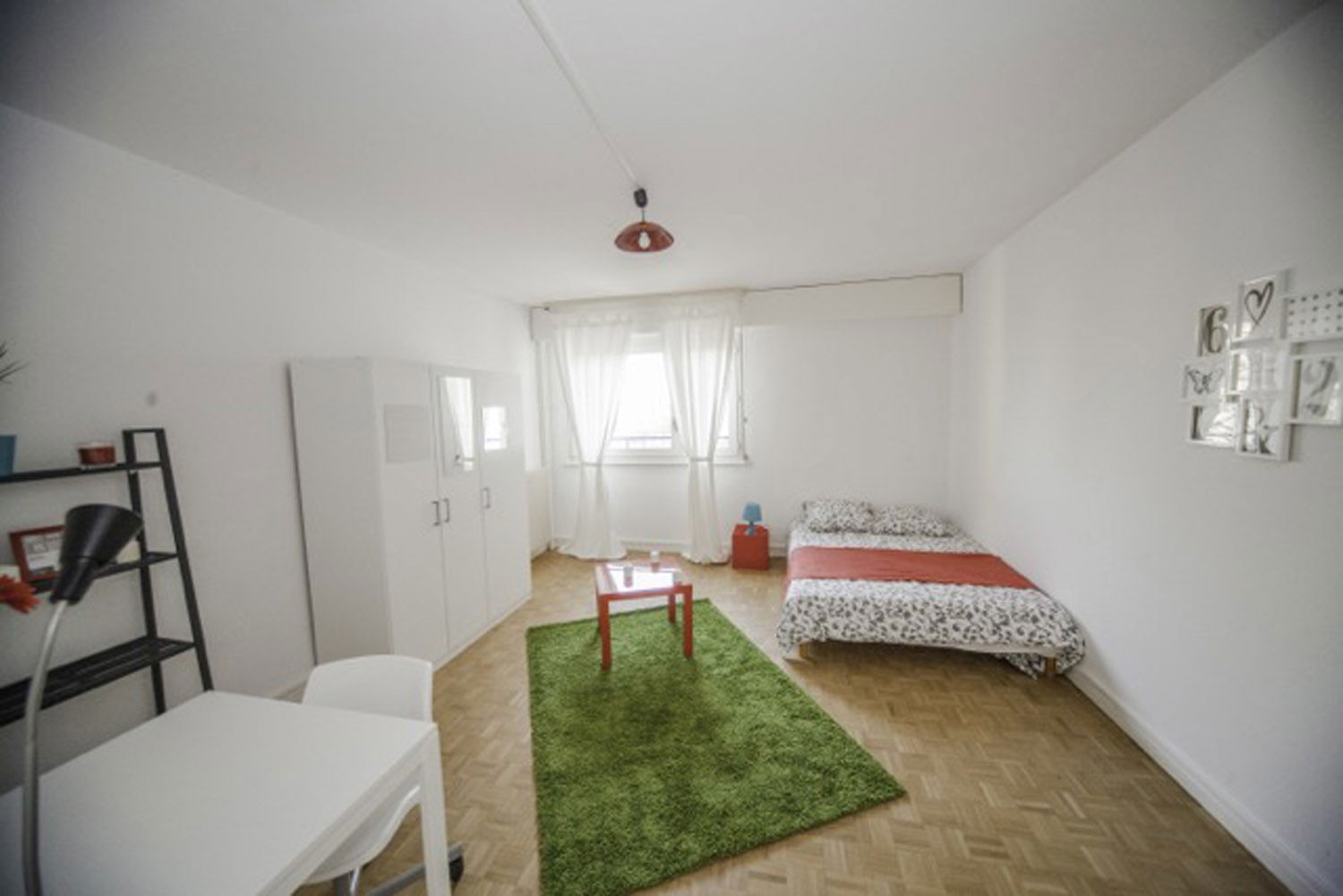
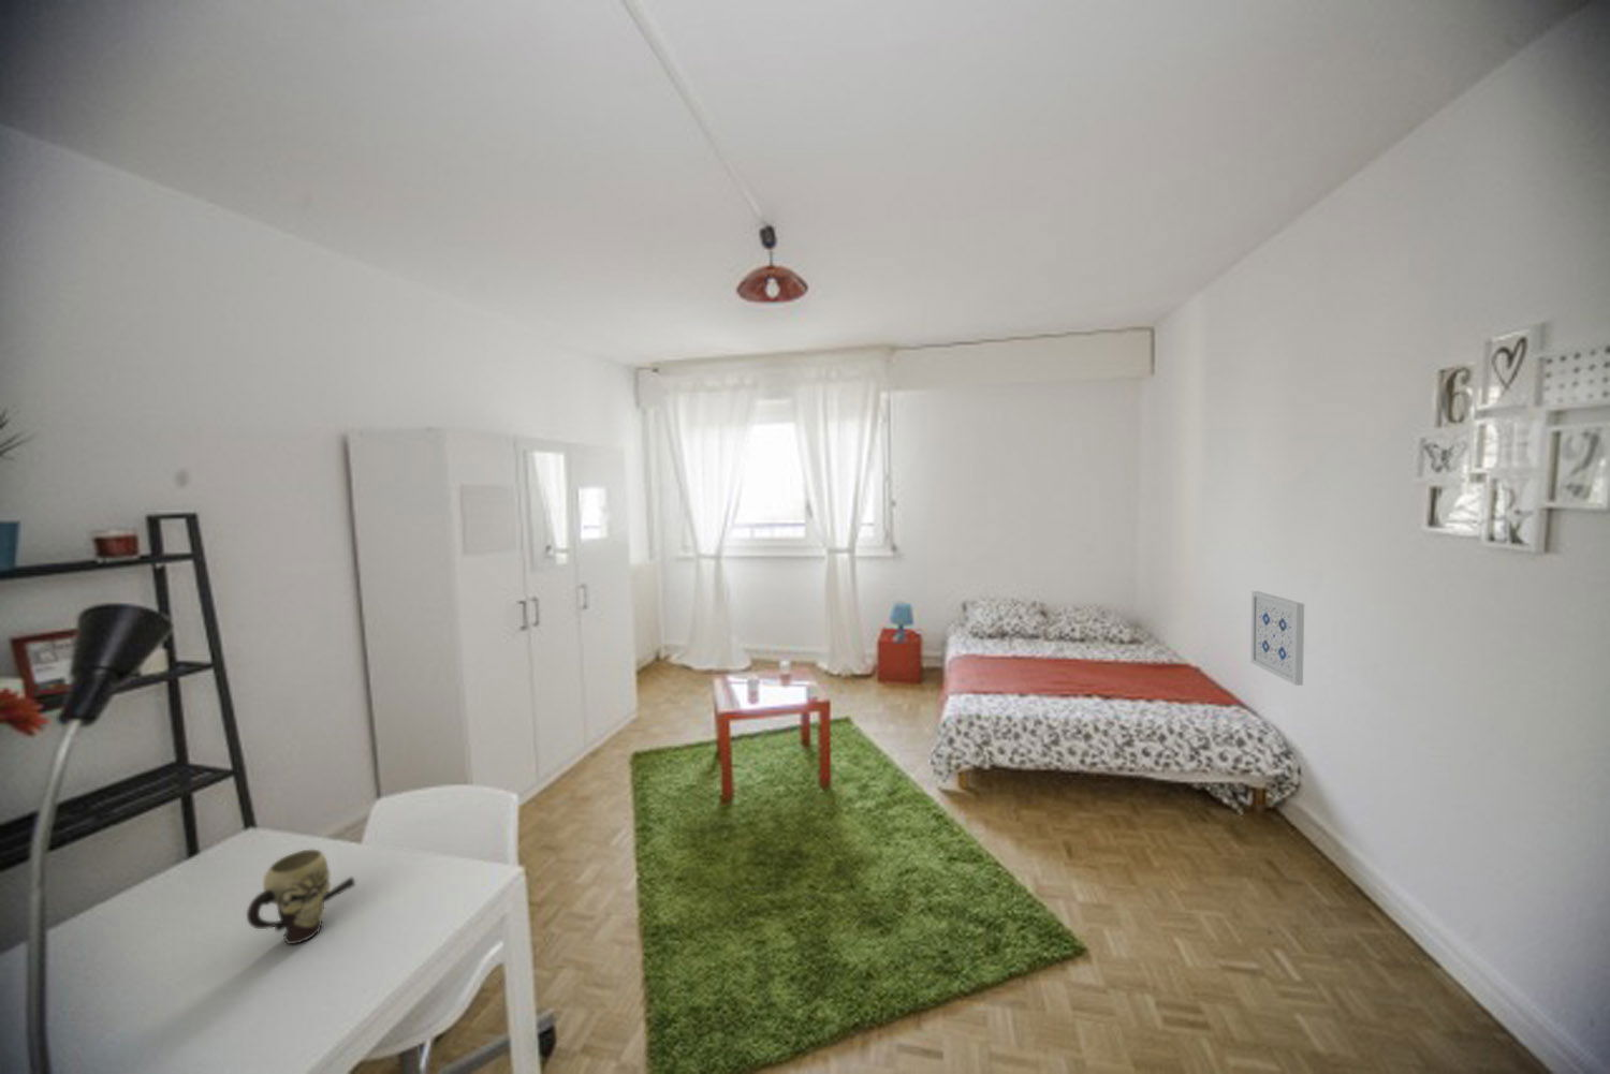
+ mug (297, 898)
+ wall art (1276, 635)
